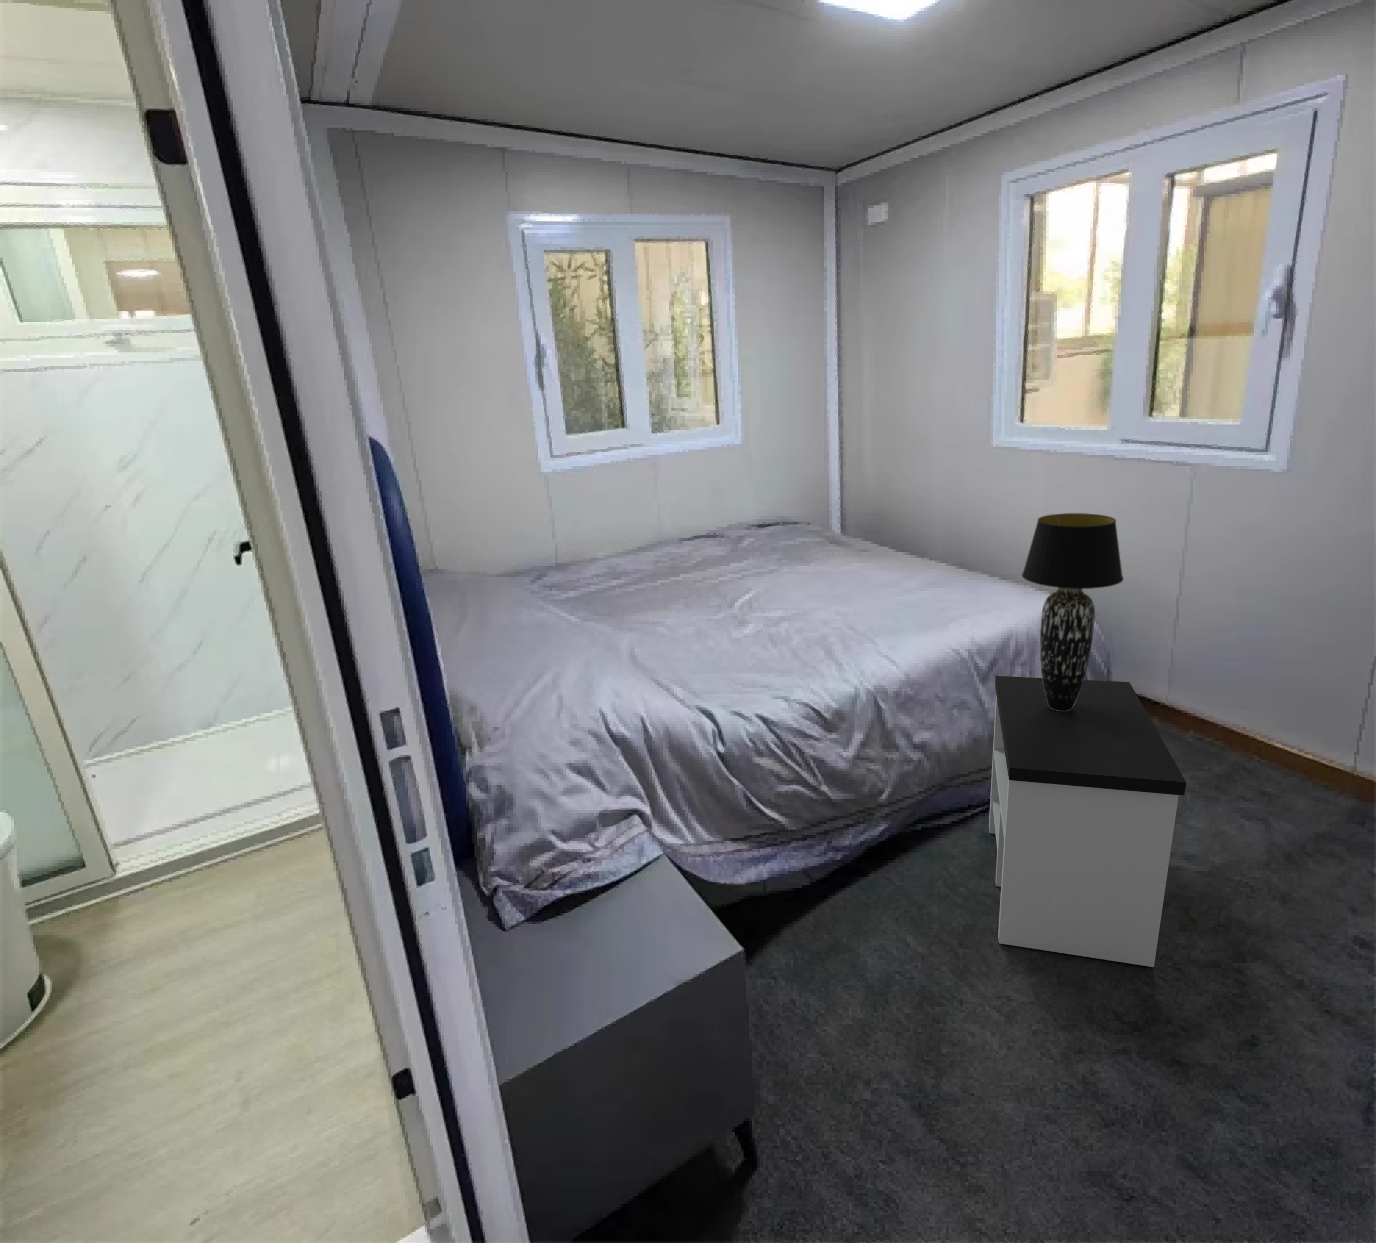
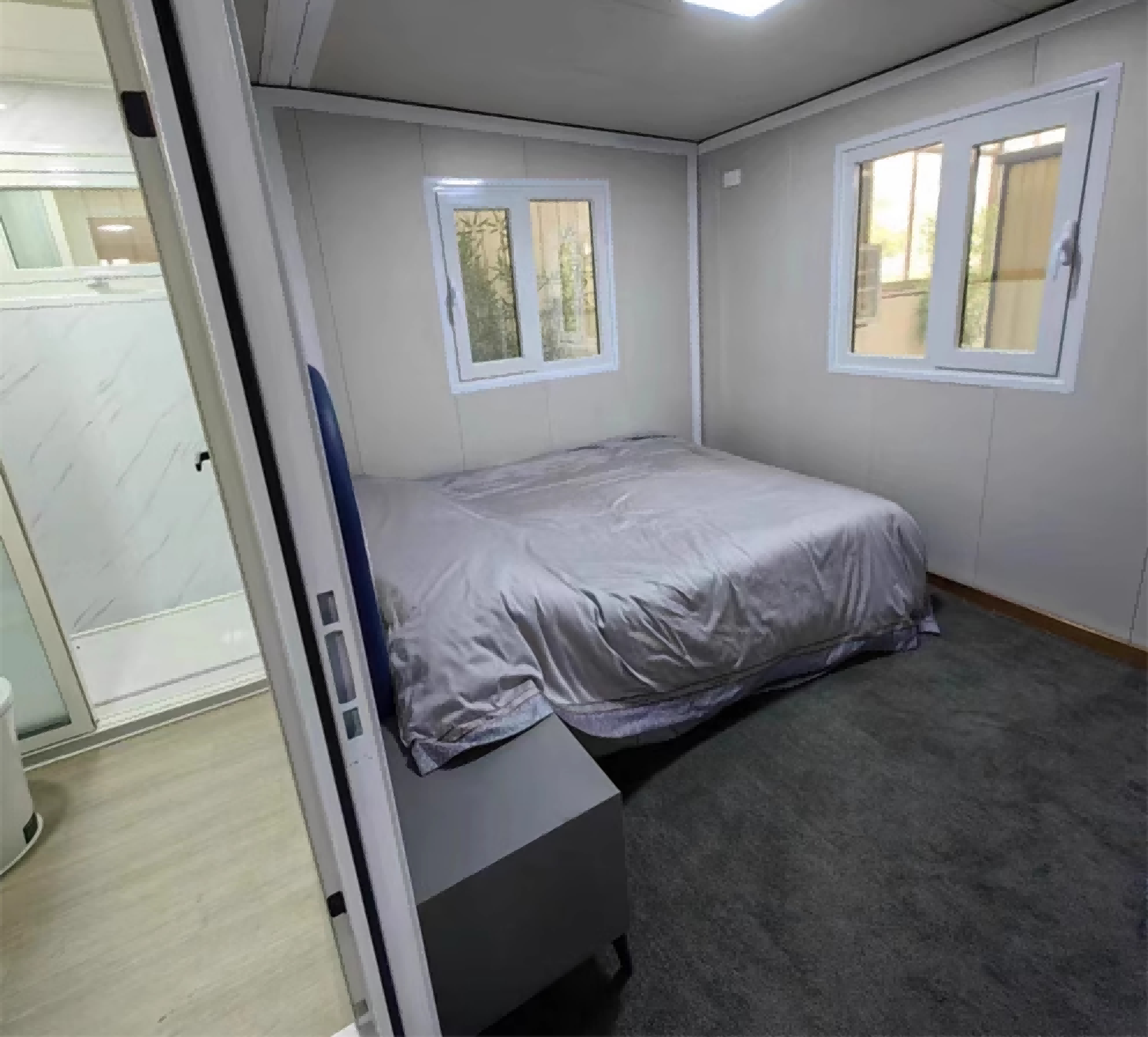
- side table (1068, 808)
- table lamp (1068, 616)
